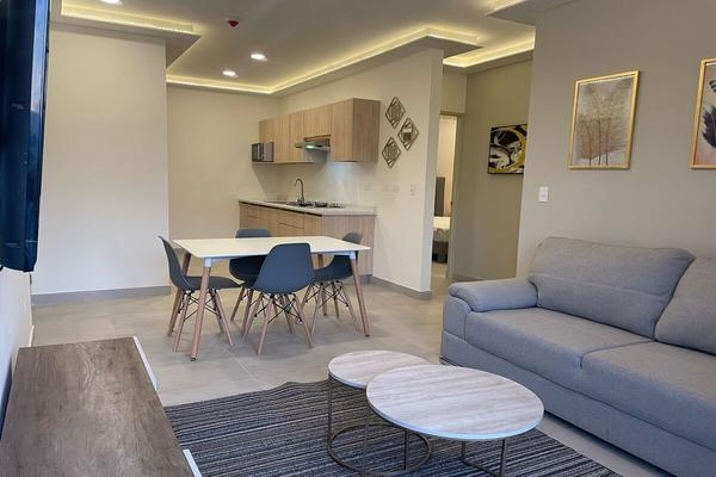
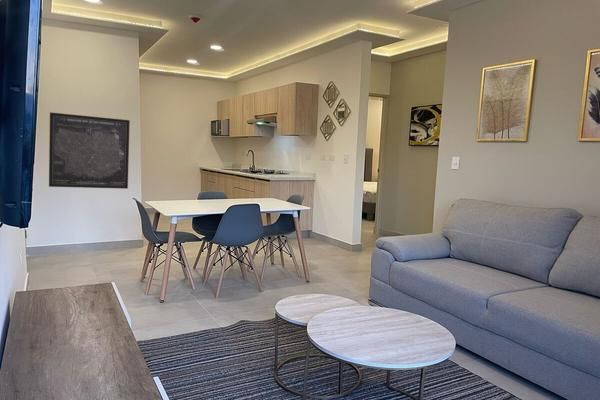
+ wall art (90, 152)
